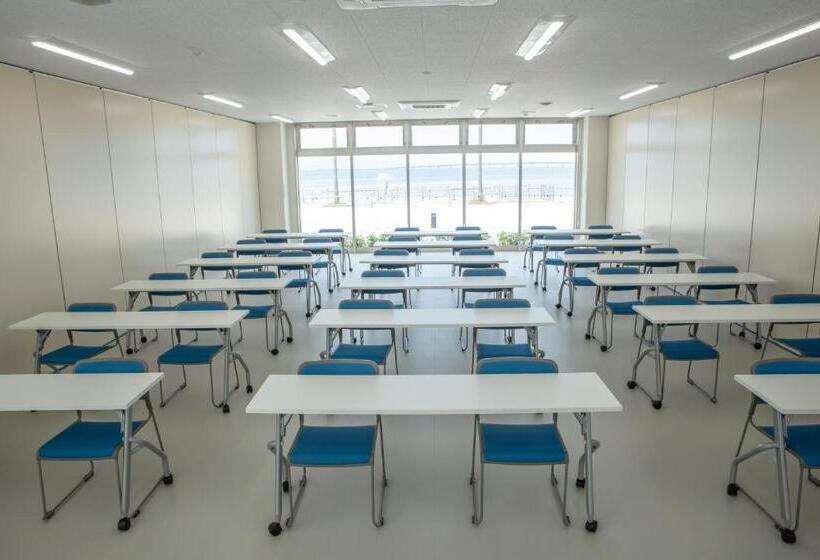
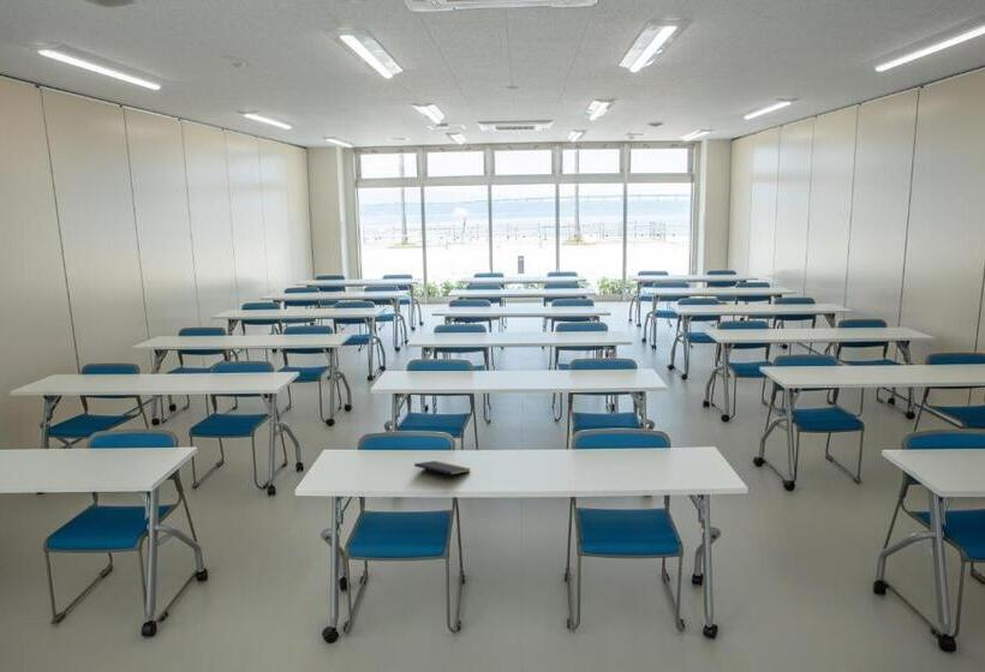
+ notepad (442, 467)
